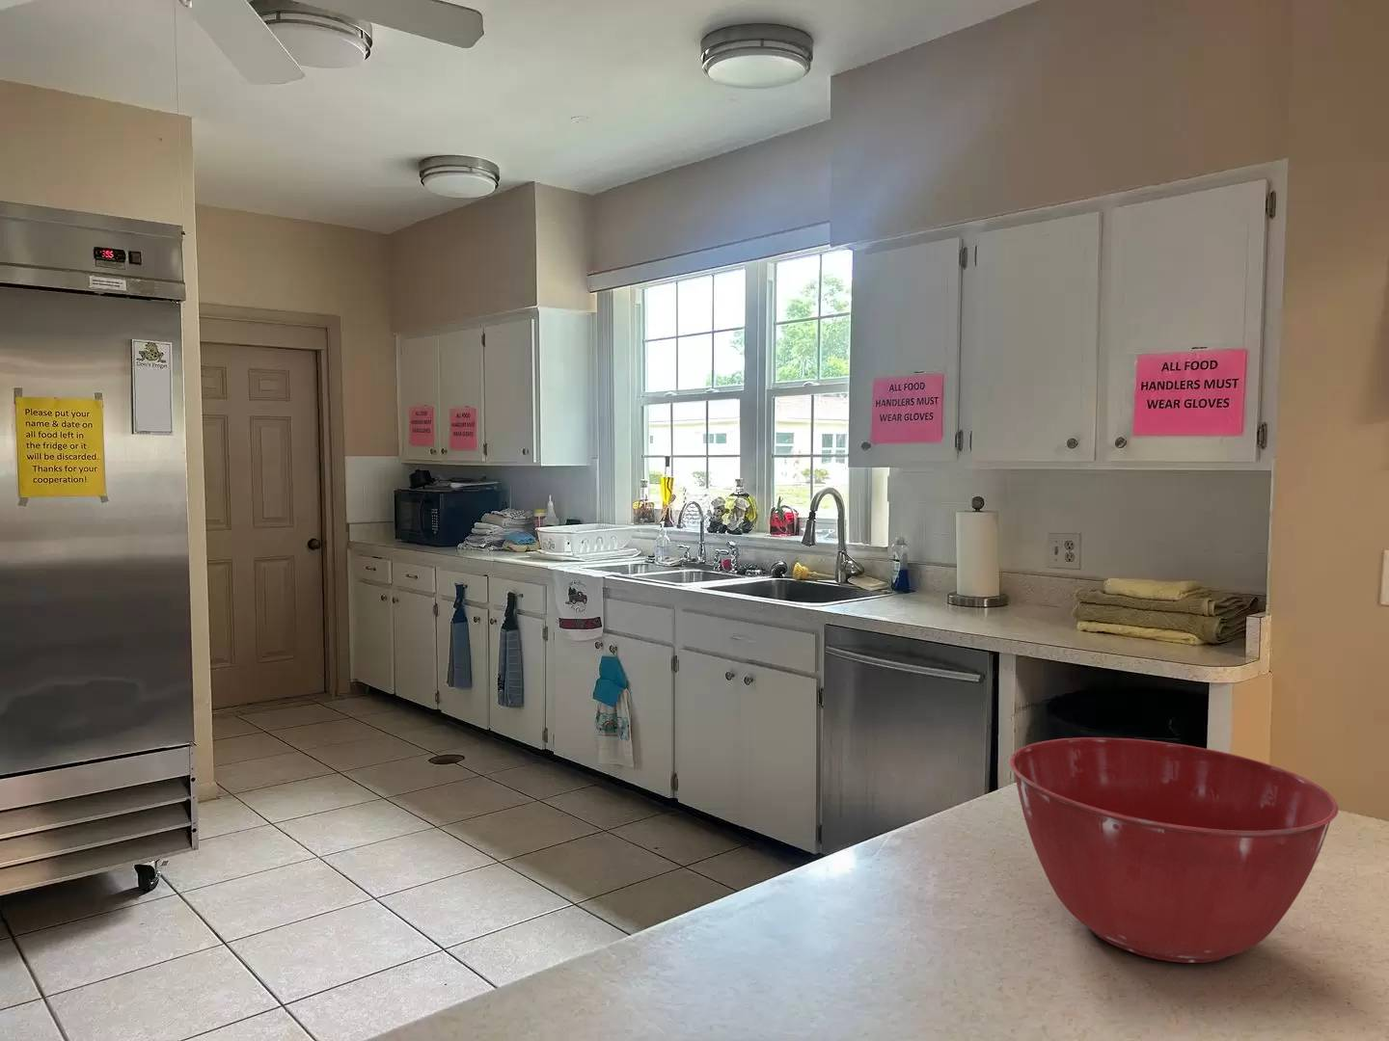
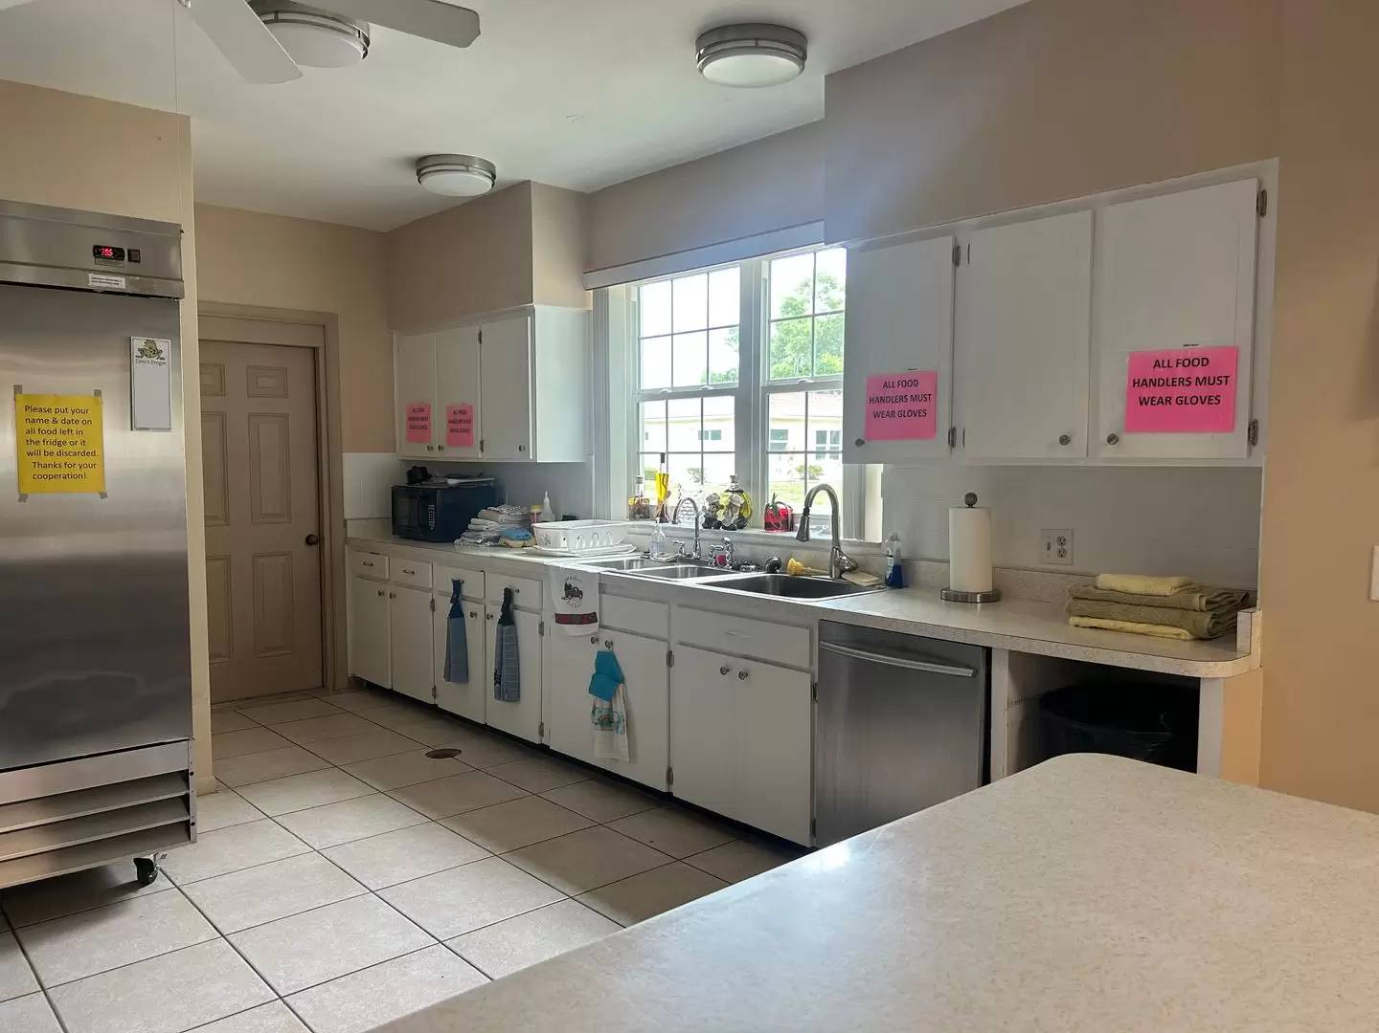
- mixing bowl (1162, 852)
